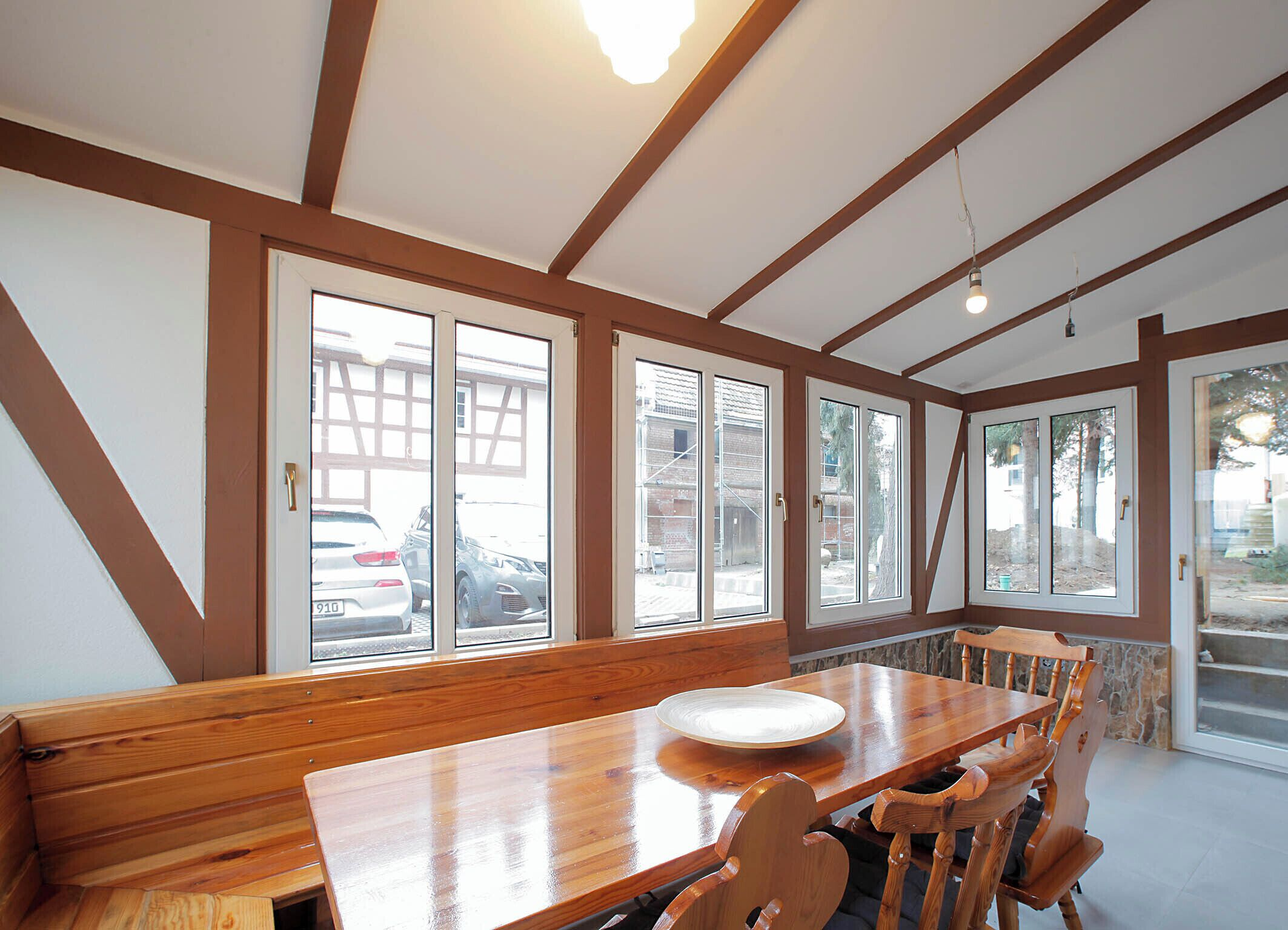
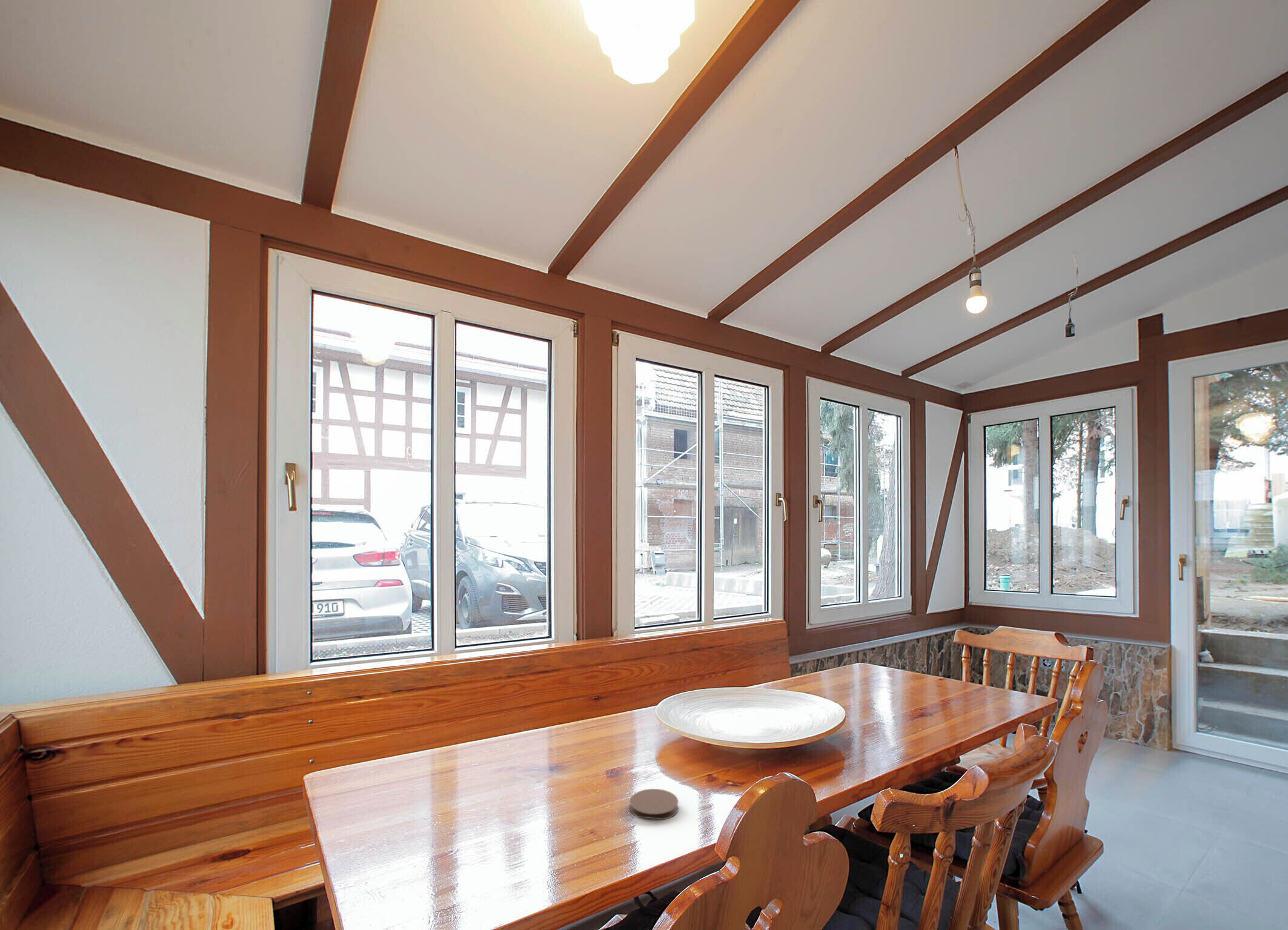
+ coaster (654, 804)
